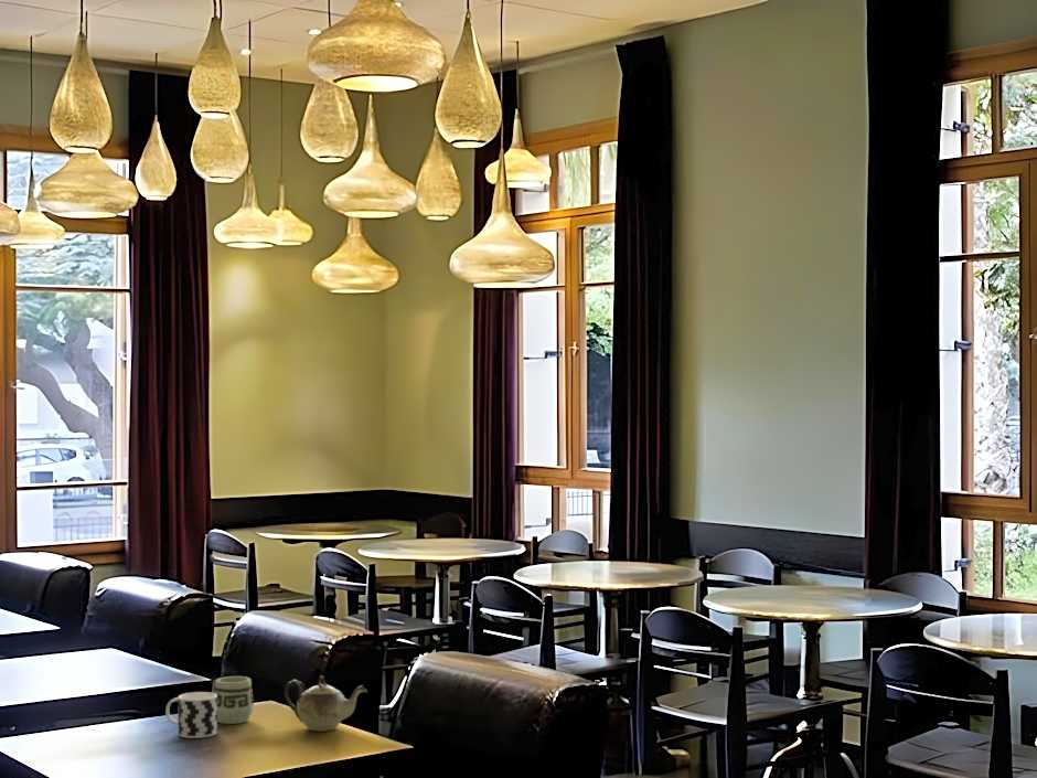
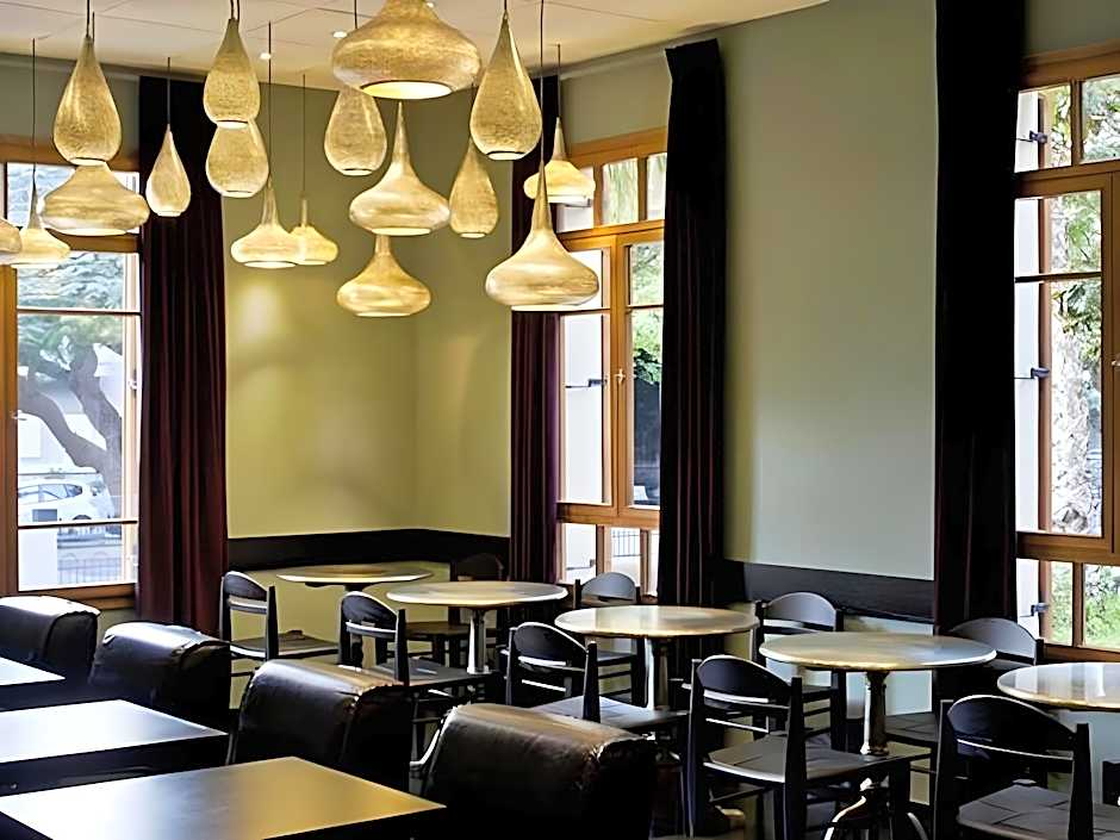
- teapot (325, 702)
- cup (233, 700)
- cup (191, 714)
